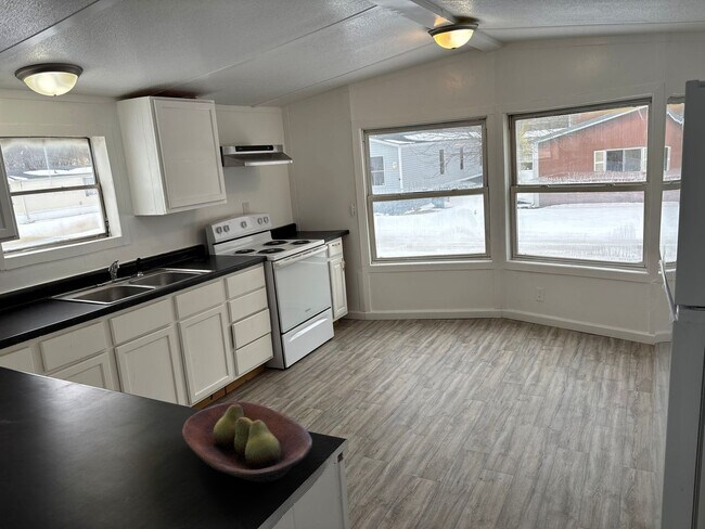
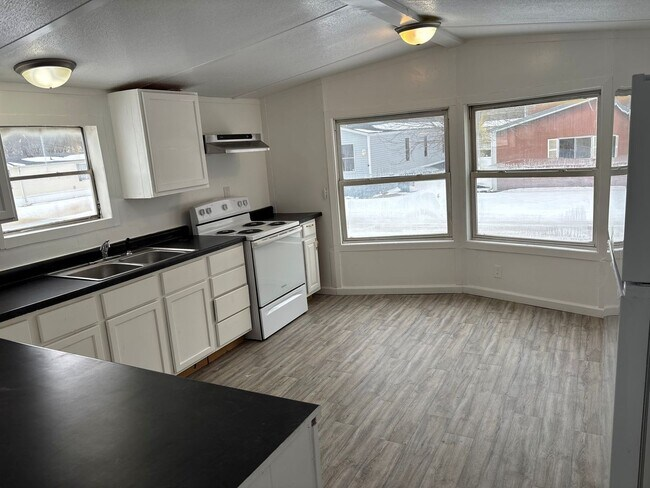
- fruit bowl (244, 435)
